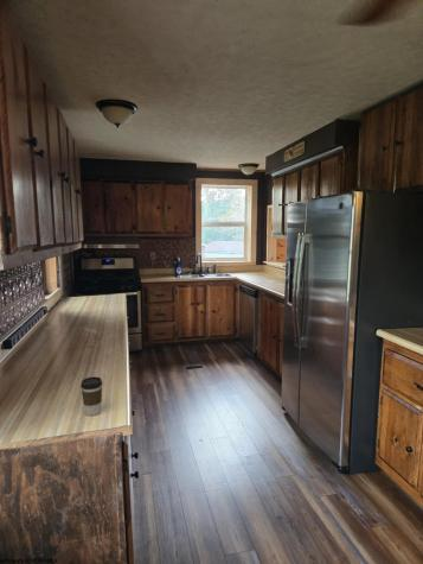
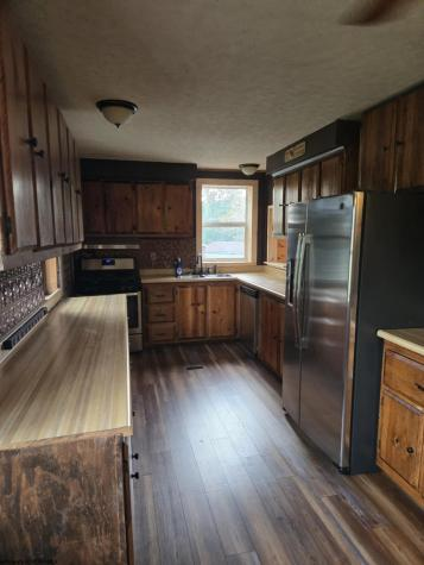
- coffee cup (91, 395)
